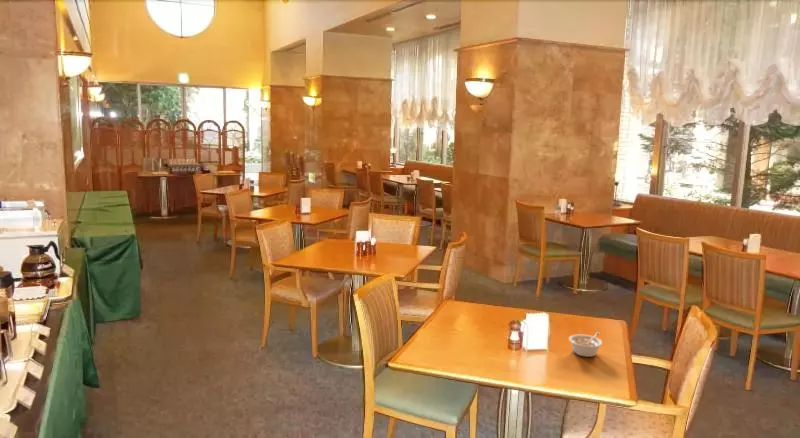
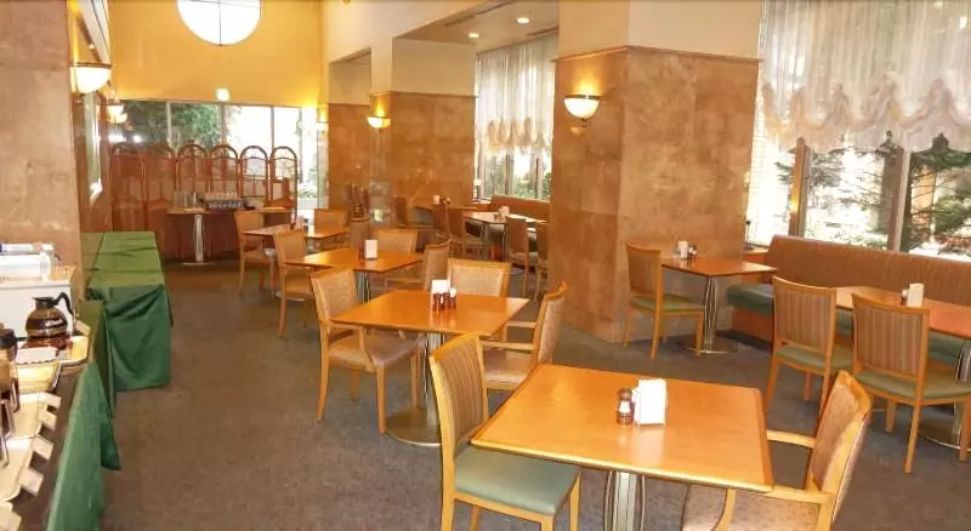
- legume (585, 344)
